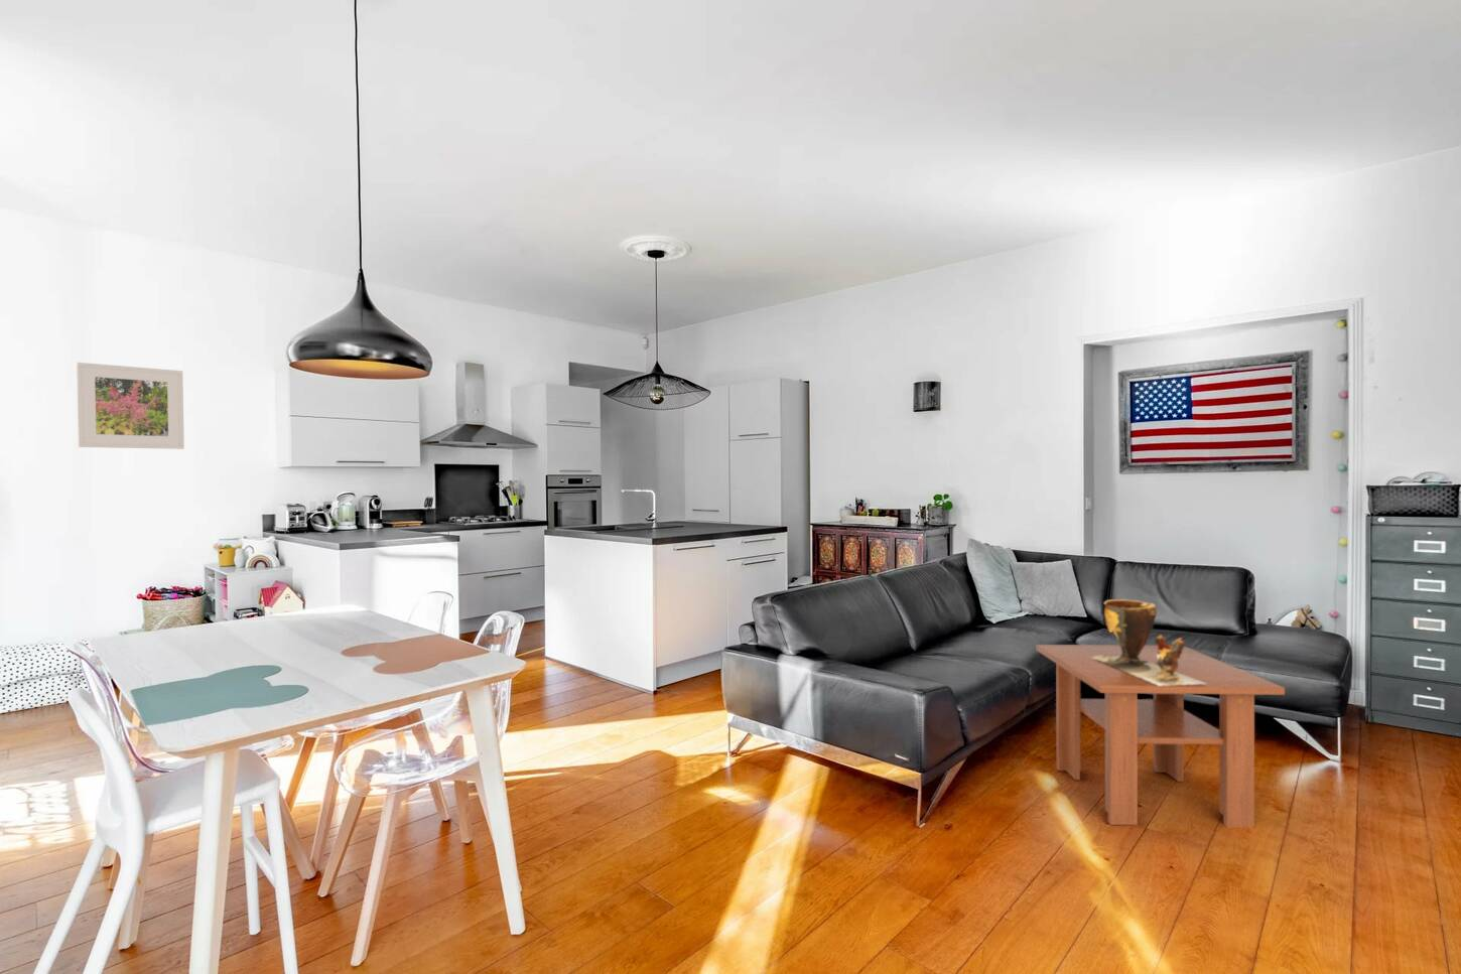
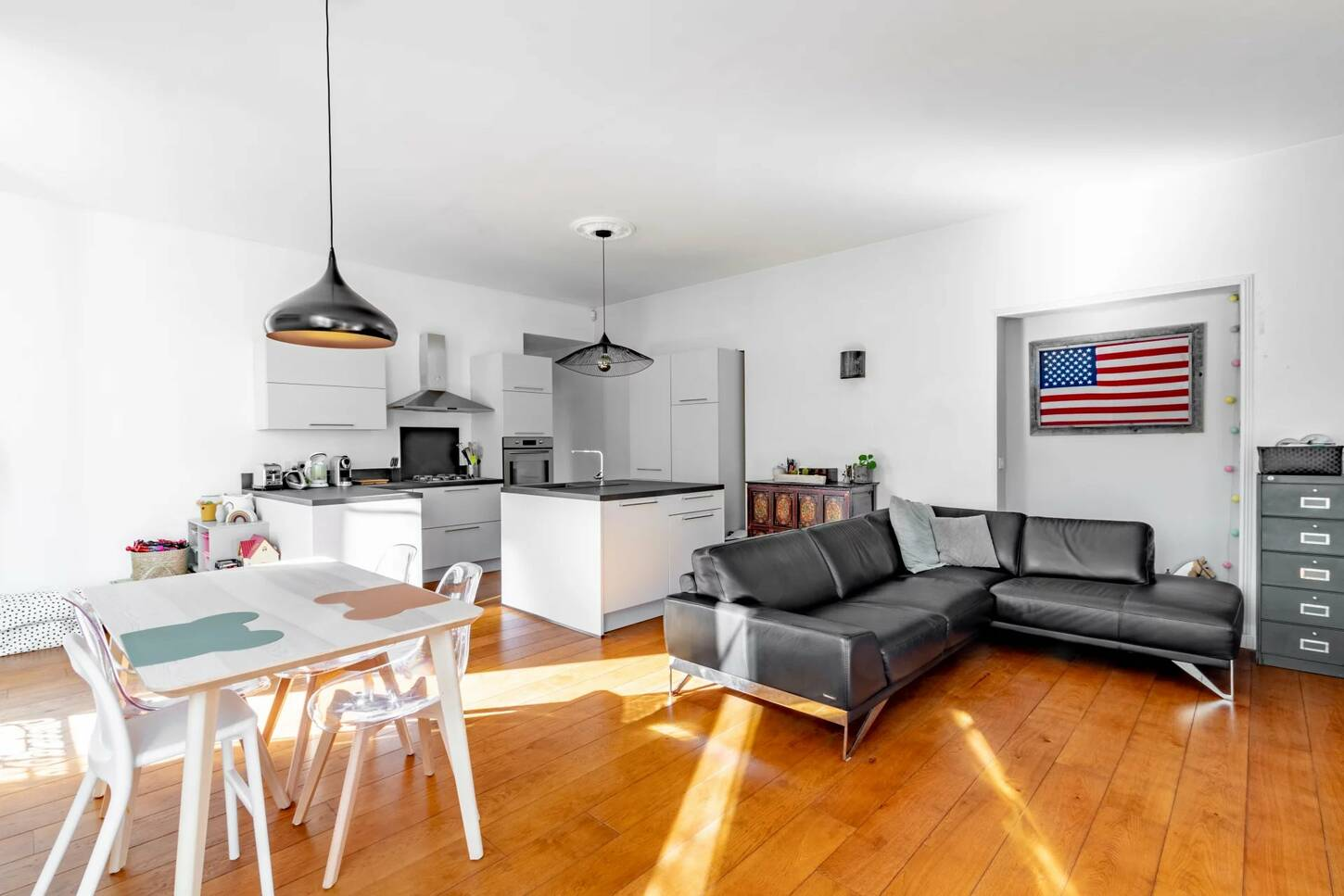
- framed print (132, 407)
- coffee table (1146, 729)
- clay pot (1146, 638)
